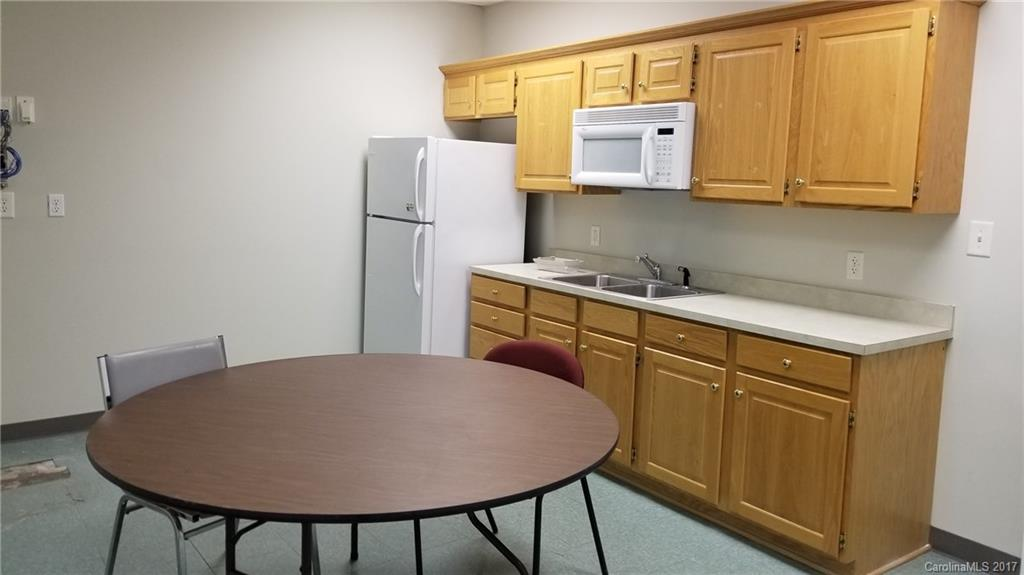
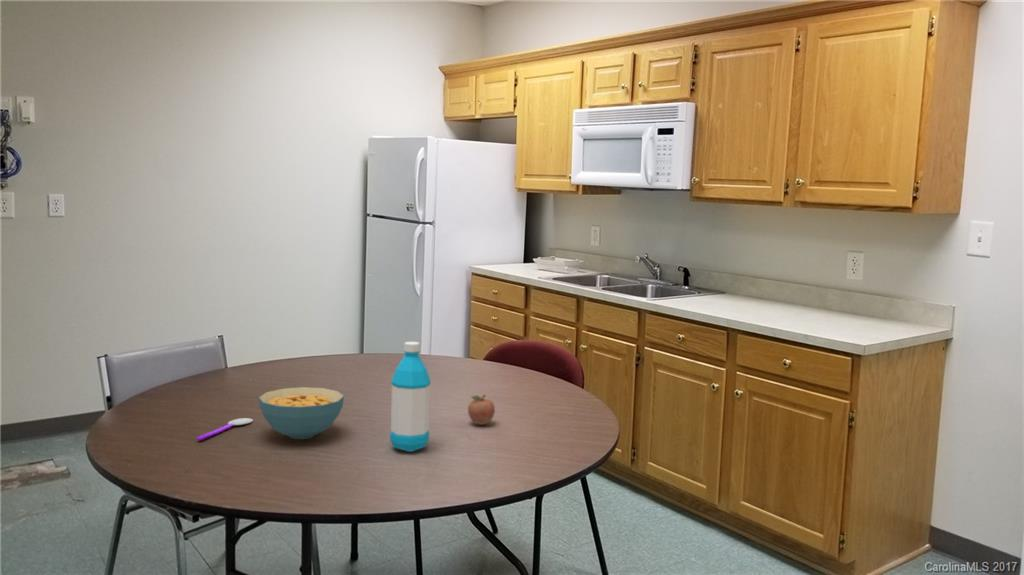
+ water bottle (410, 395)
+ cereal bowl (301, 416)
+ spoon (225, 427)
+ fruit (481, 408)
